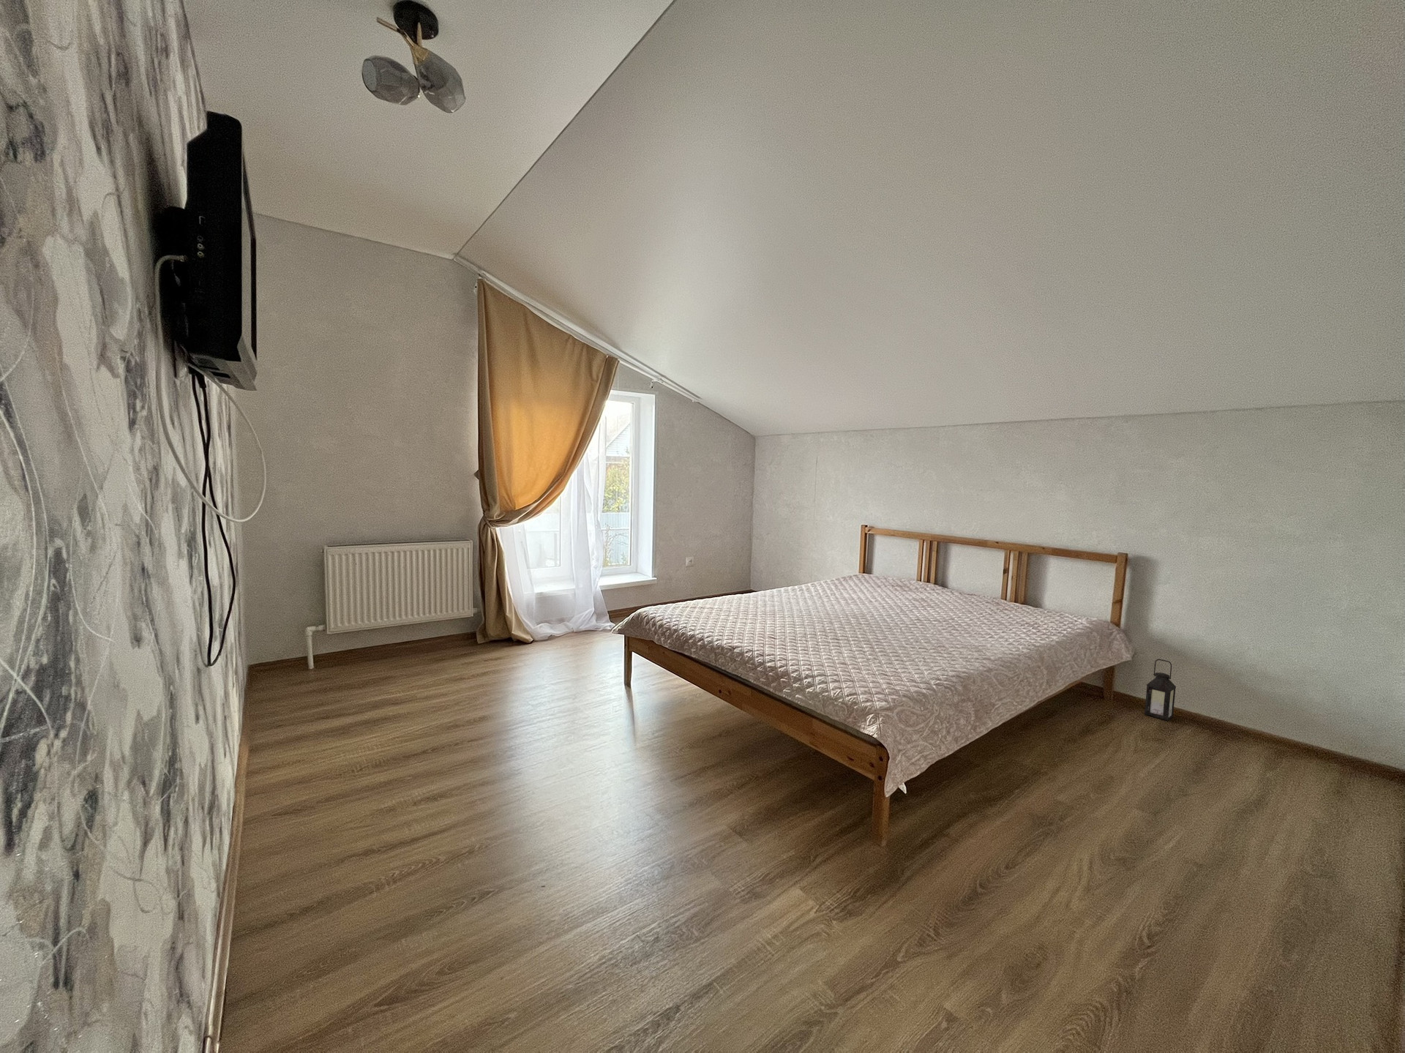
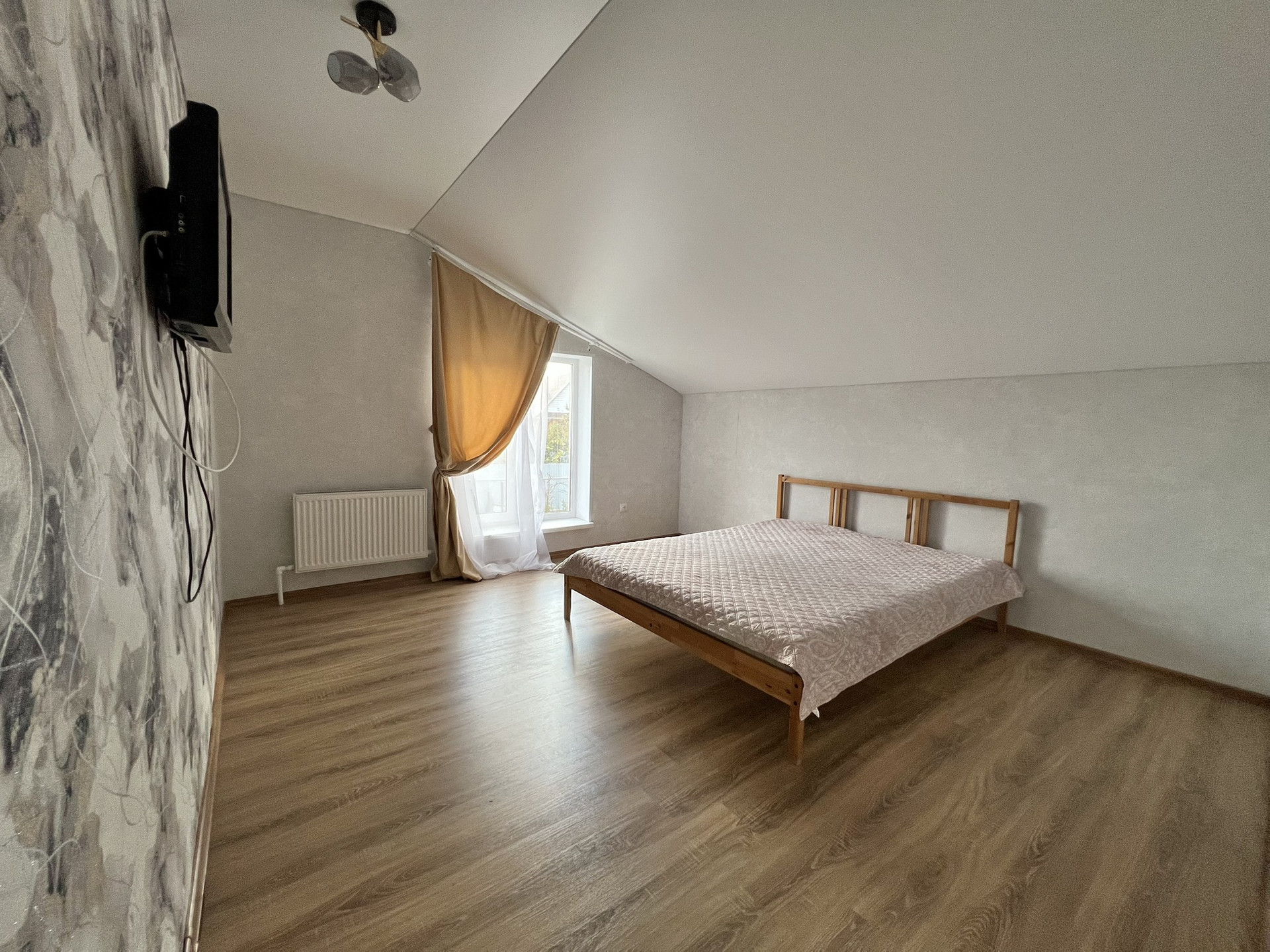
- lantern (1161, 687)
